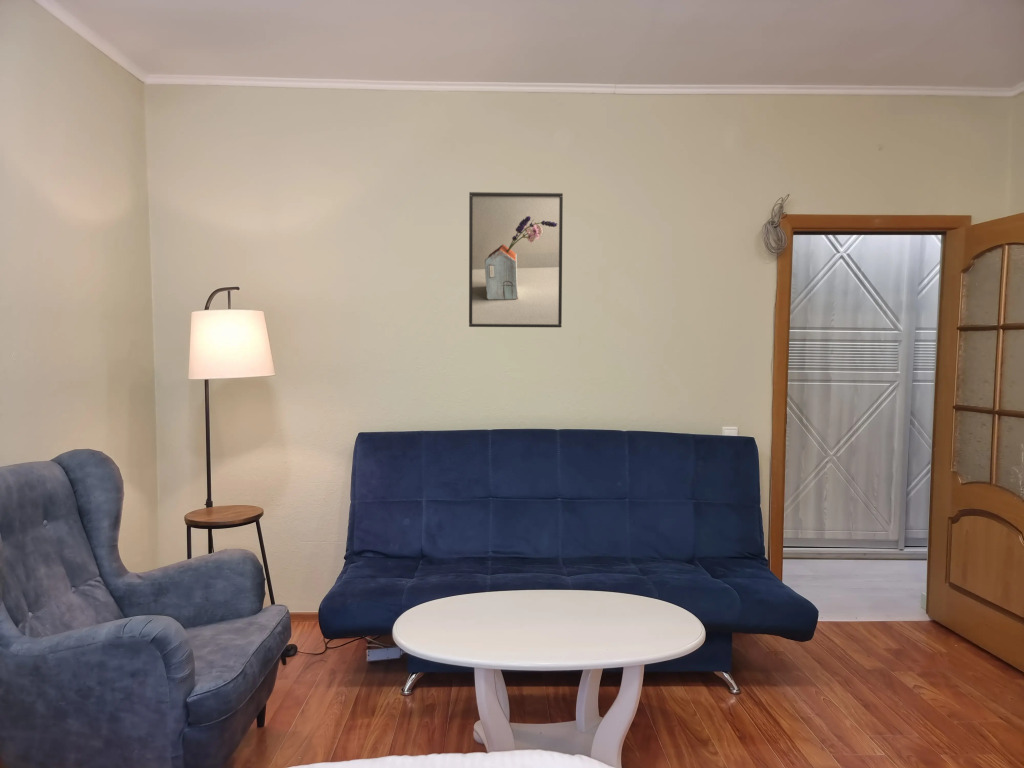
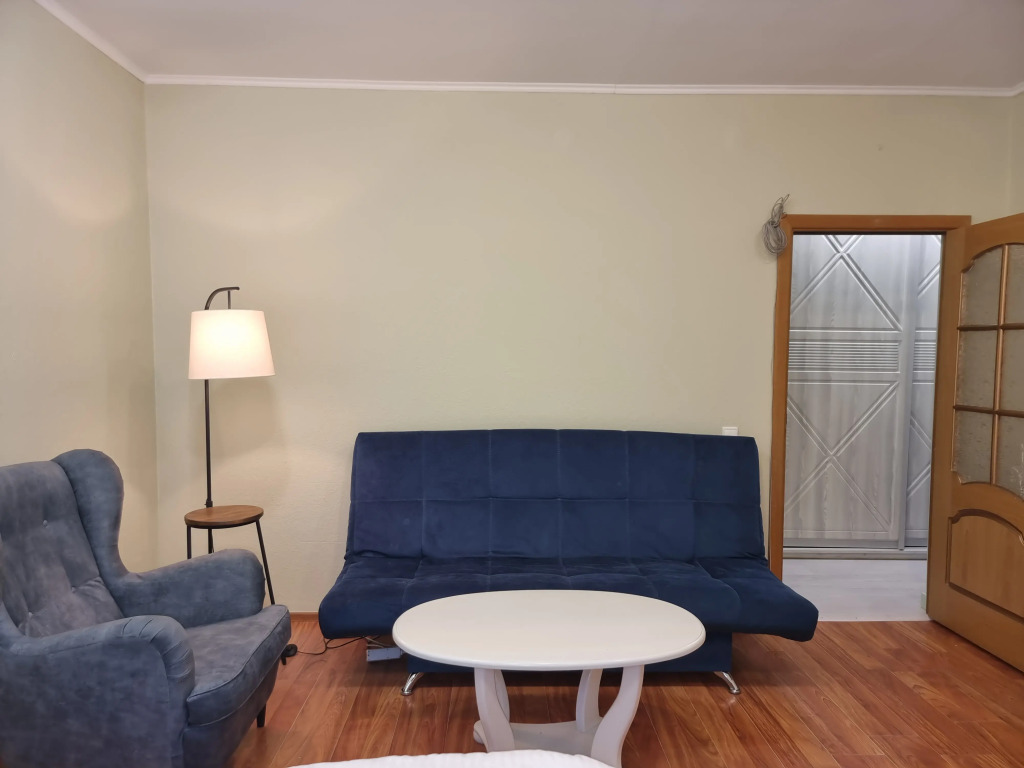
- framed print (515, 260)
